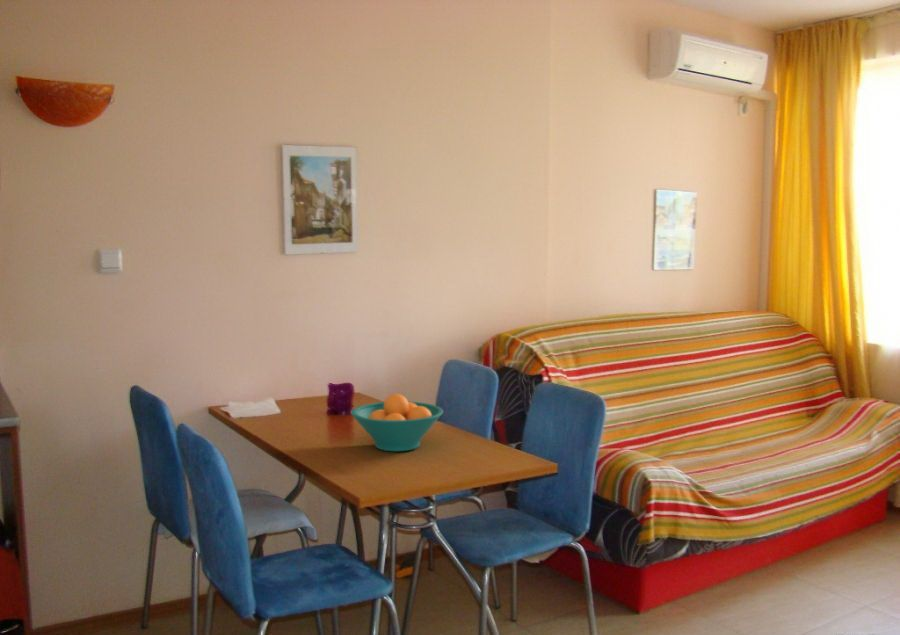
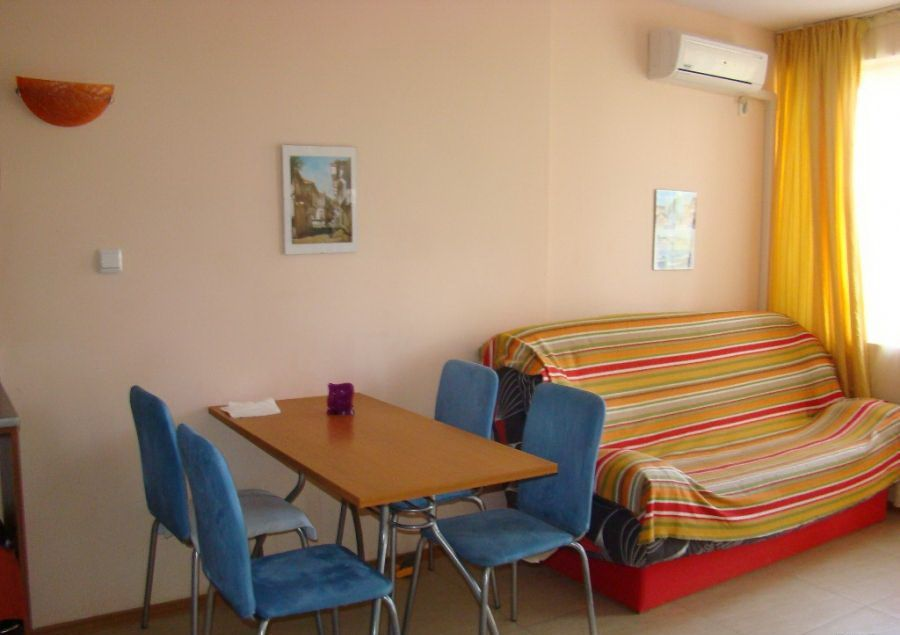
- fruit bowl (397, 420)
